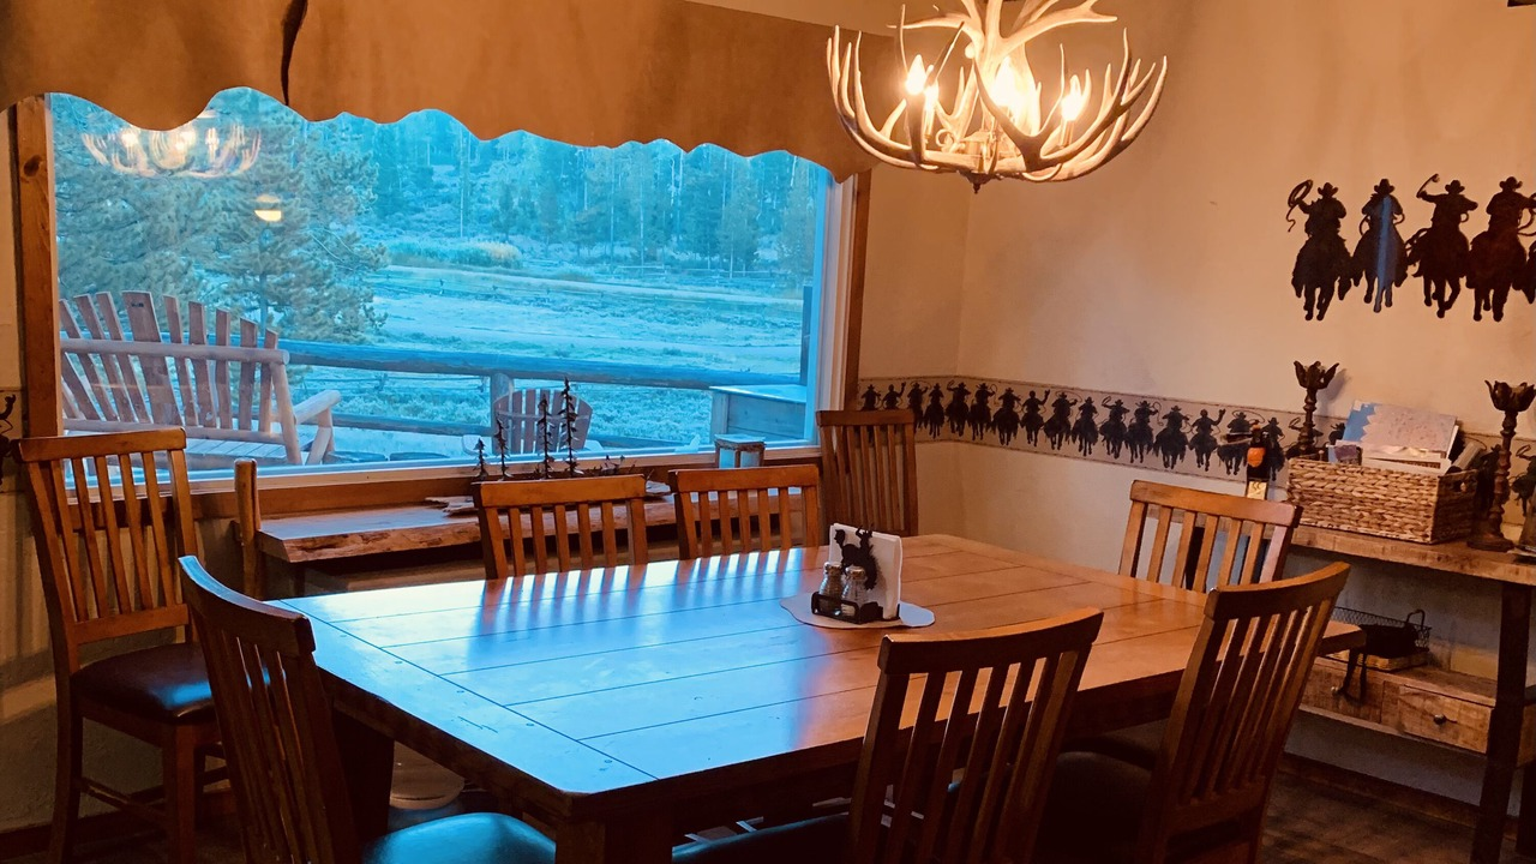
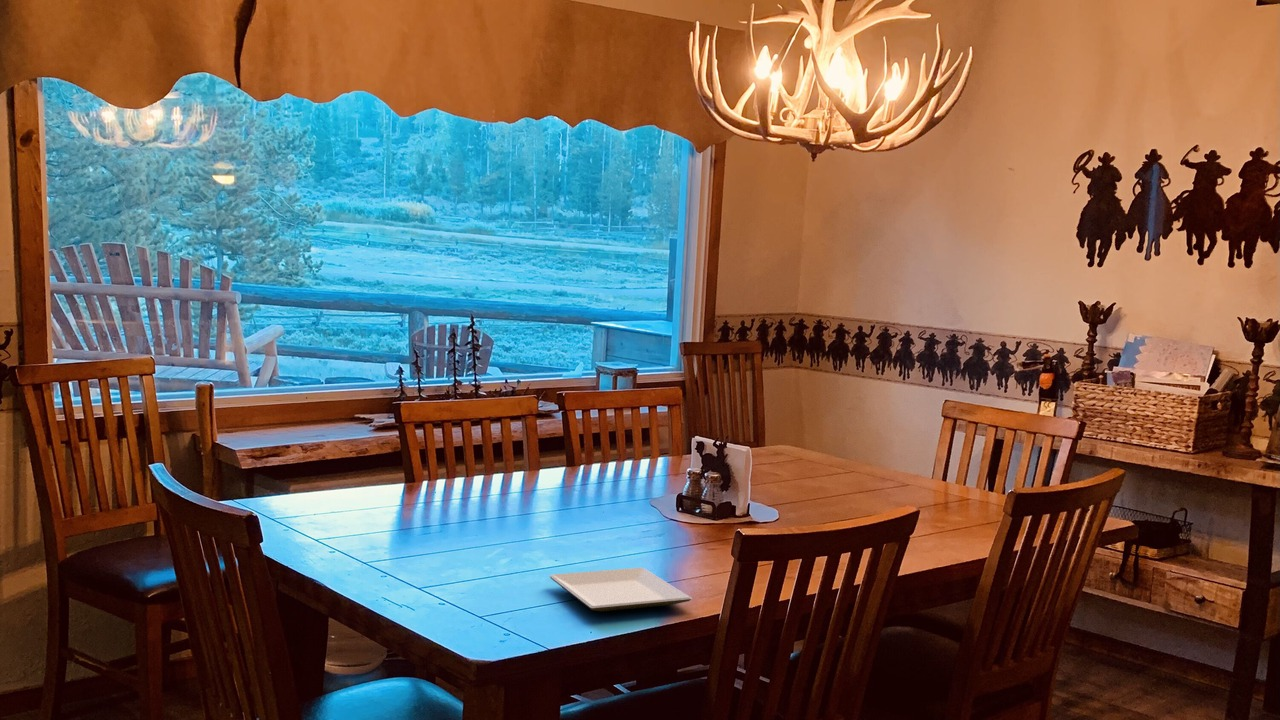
+ plate (618, 591)
